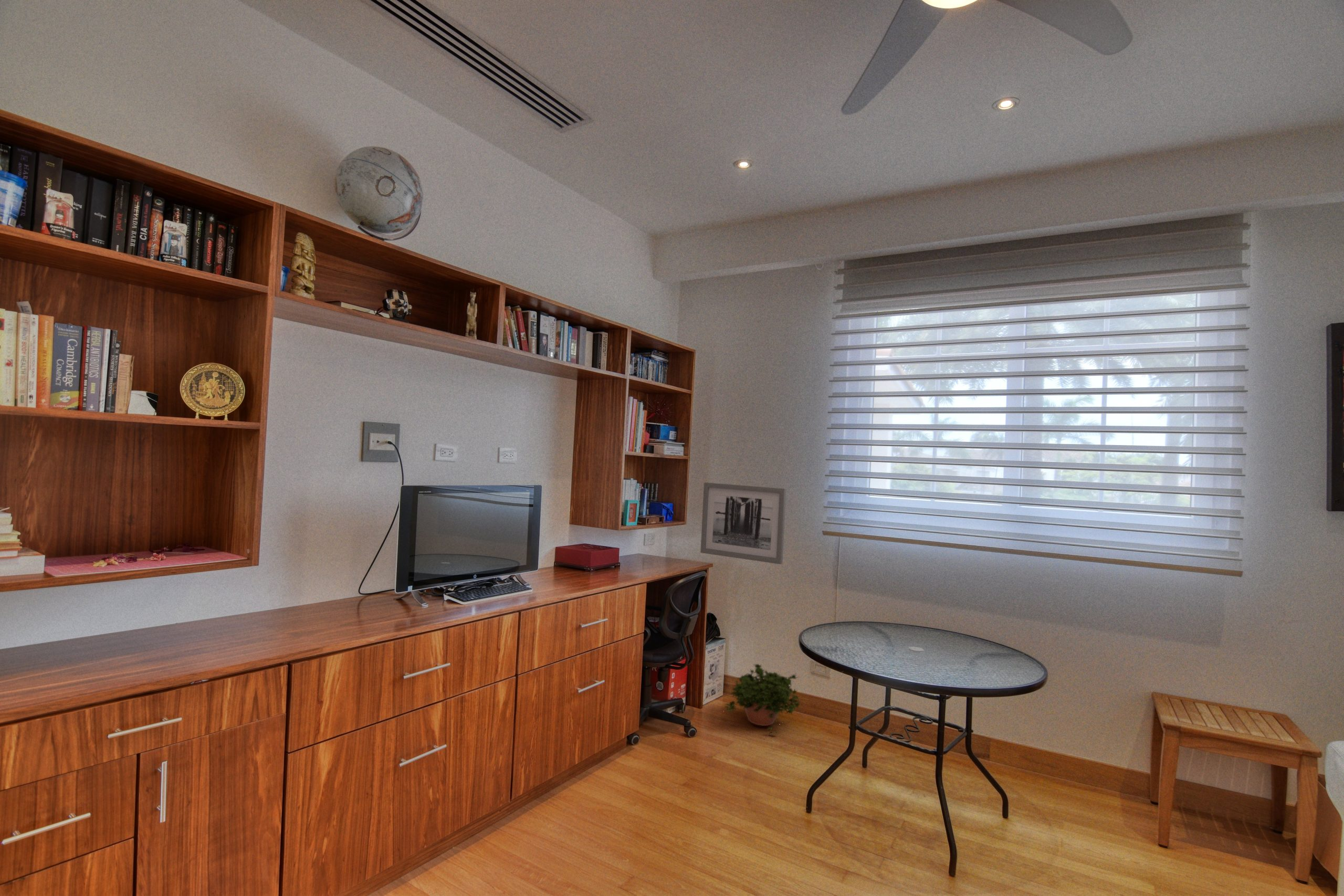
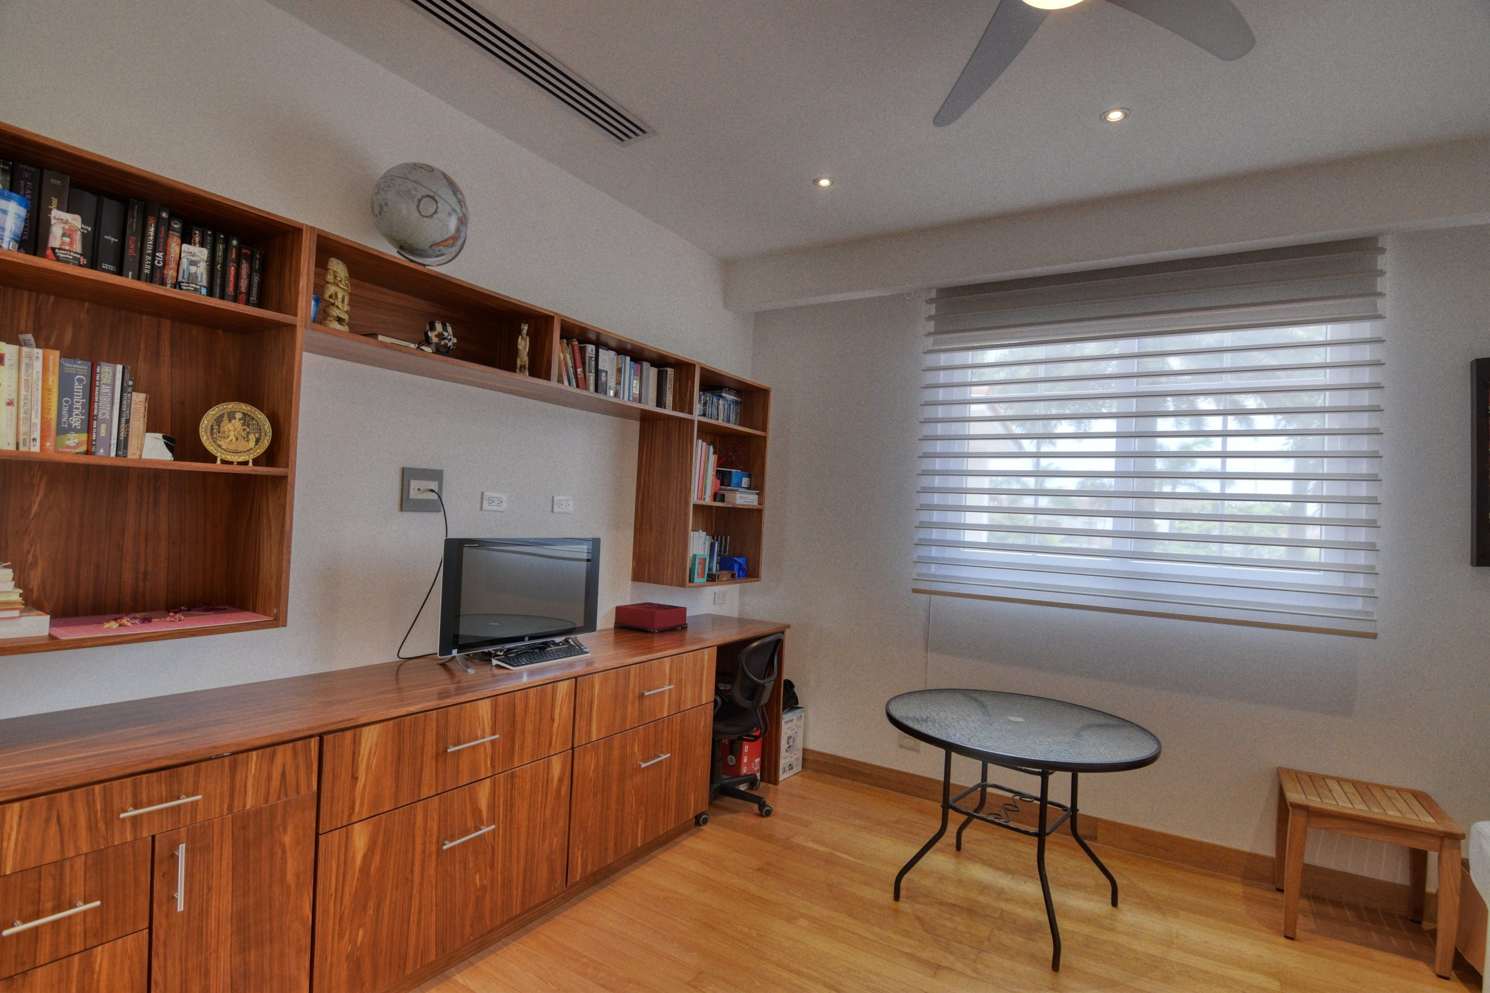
- wall art (742, 522)
- potted plant (762, 695)
